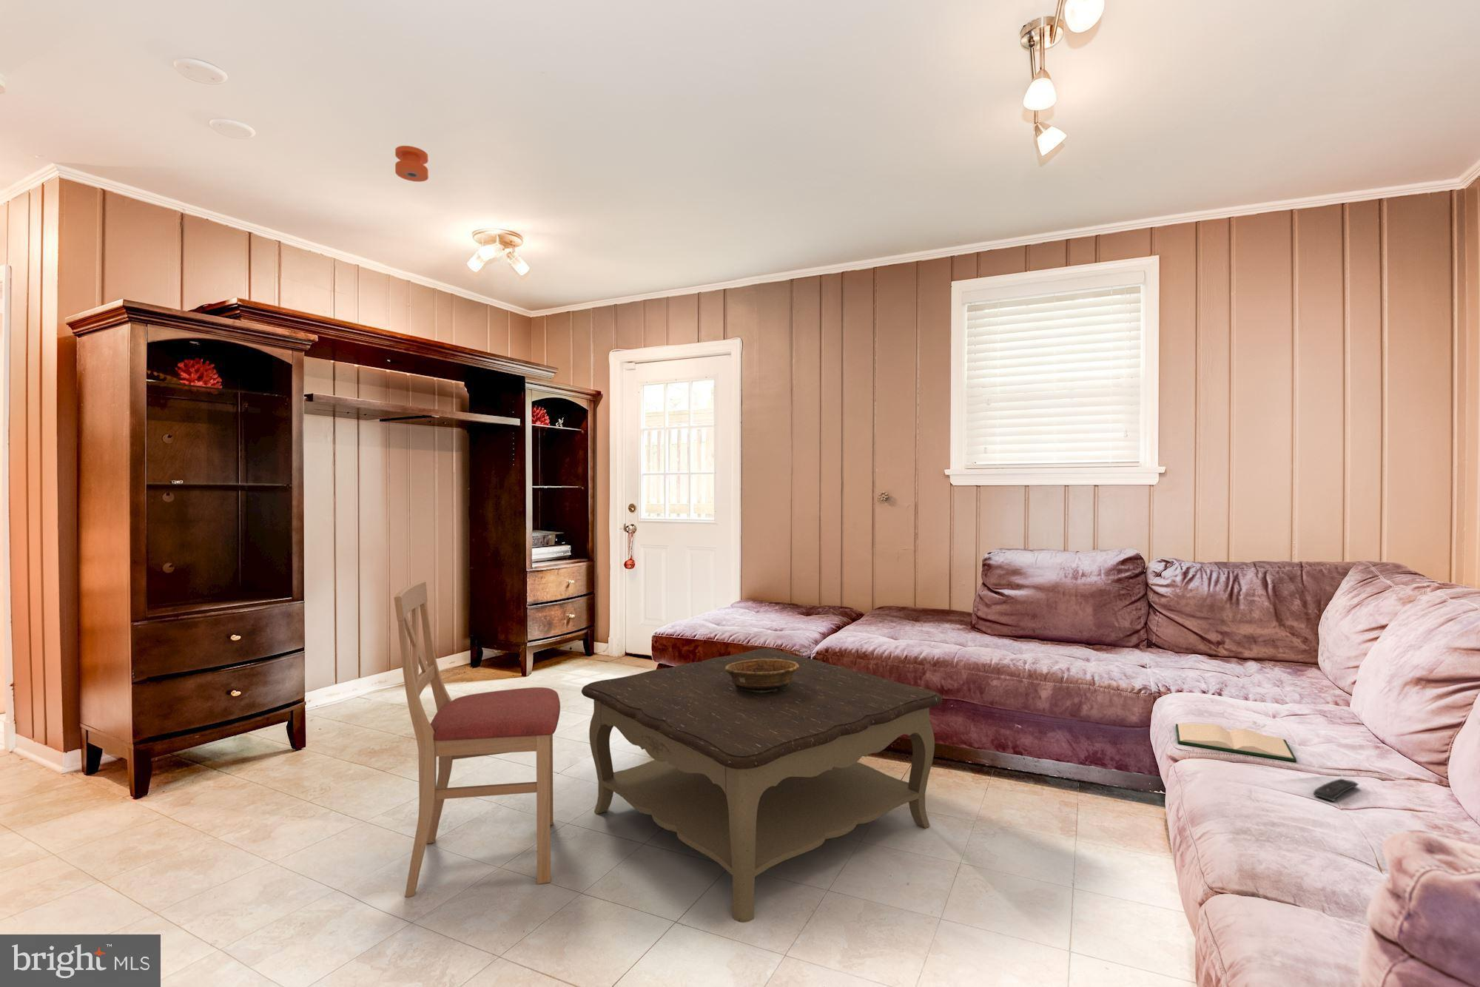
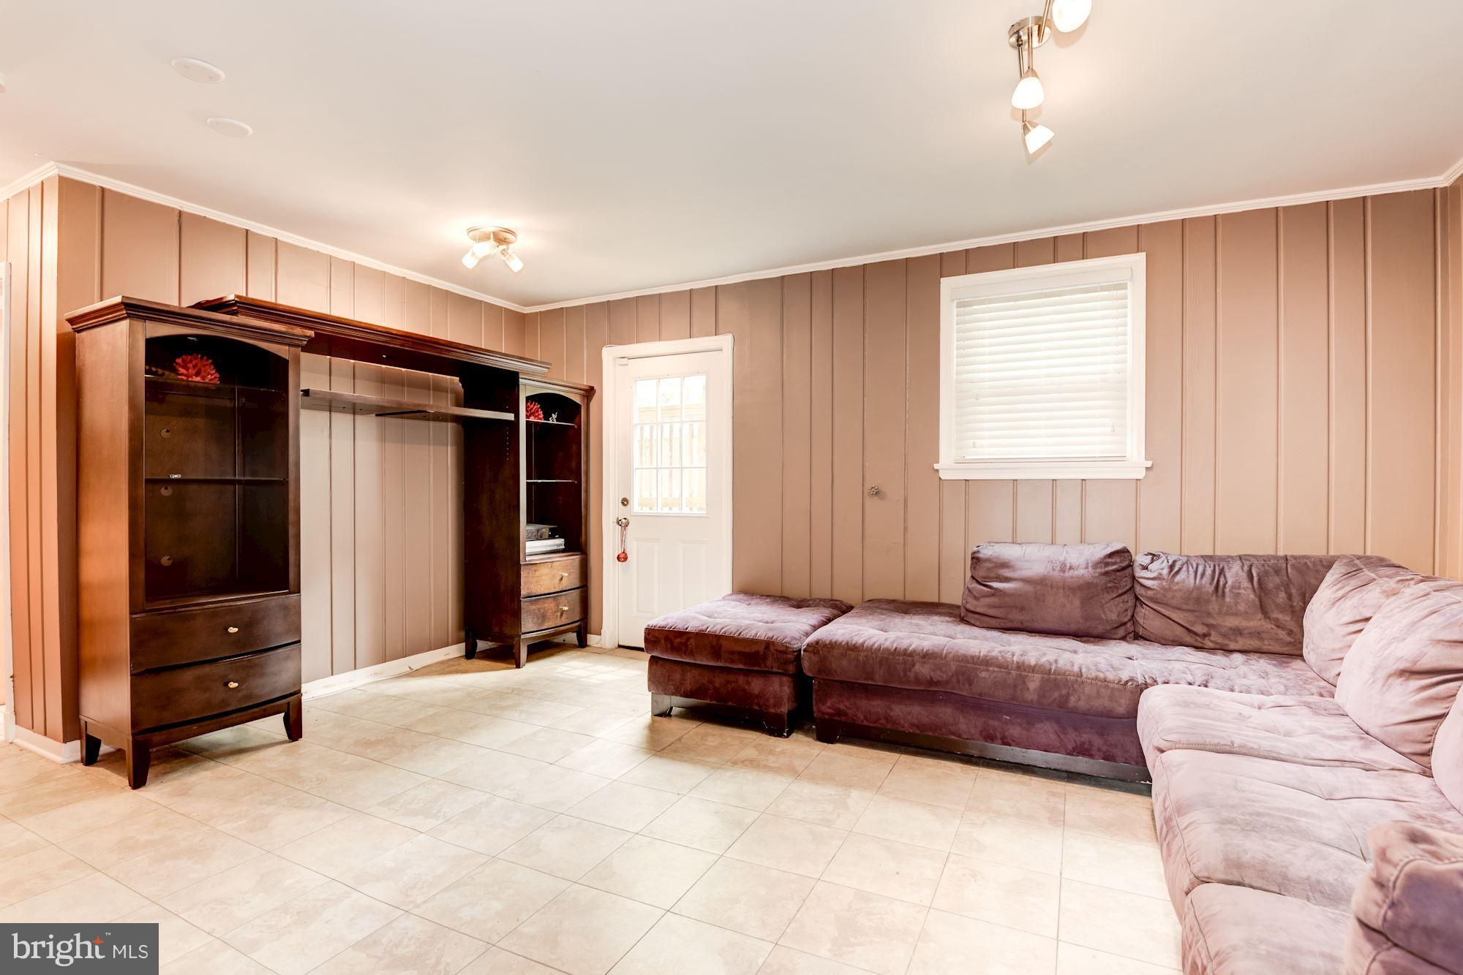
- coffee table (758, 752)
- remote control (1337, 788)
- hardback book (1231, 738)
- decorative bowl (761, 675)
- chair (483, 720)
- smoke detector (412, 163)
